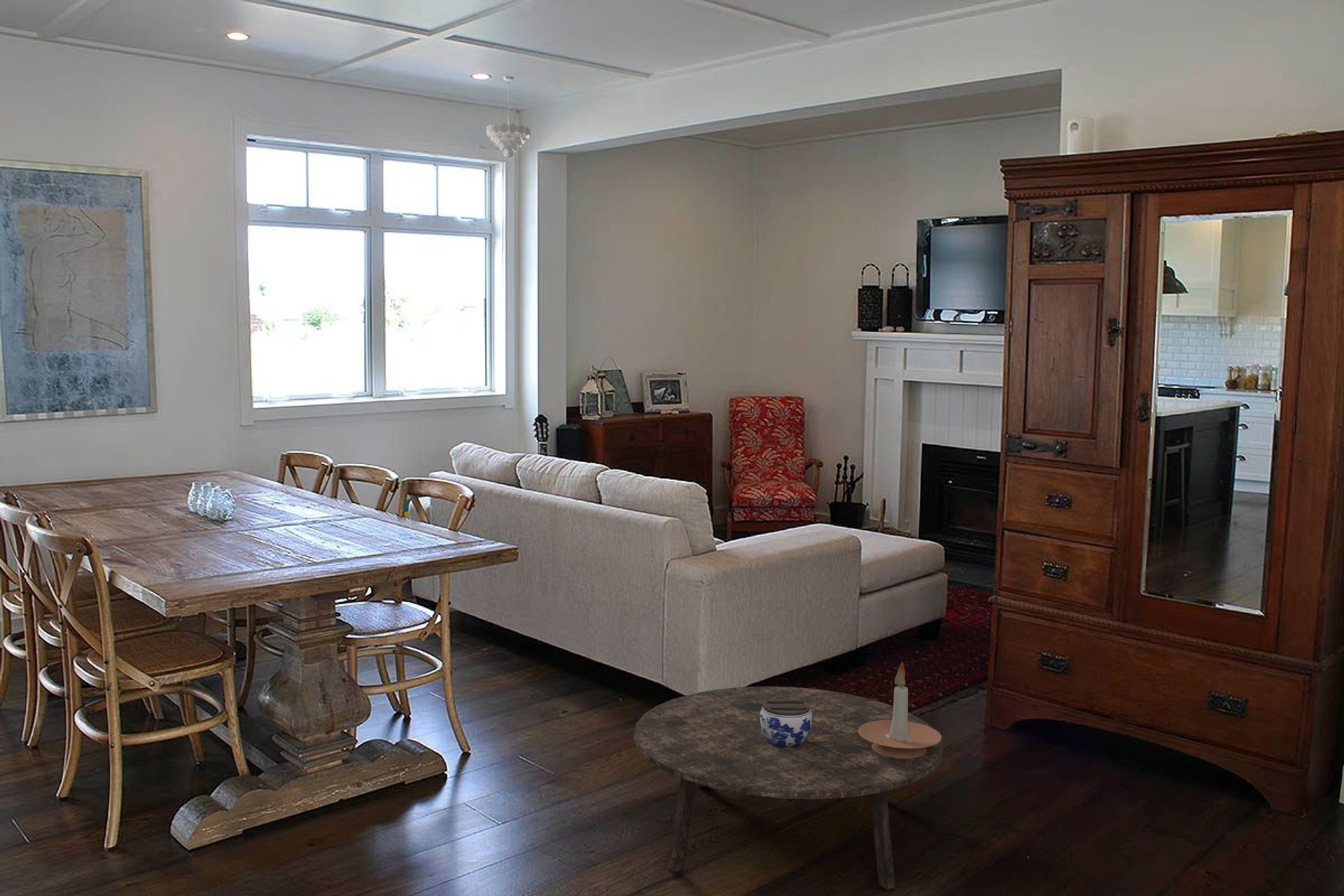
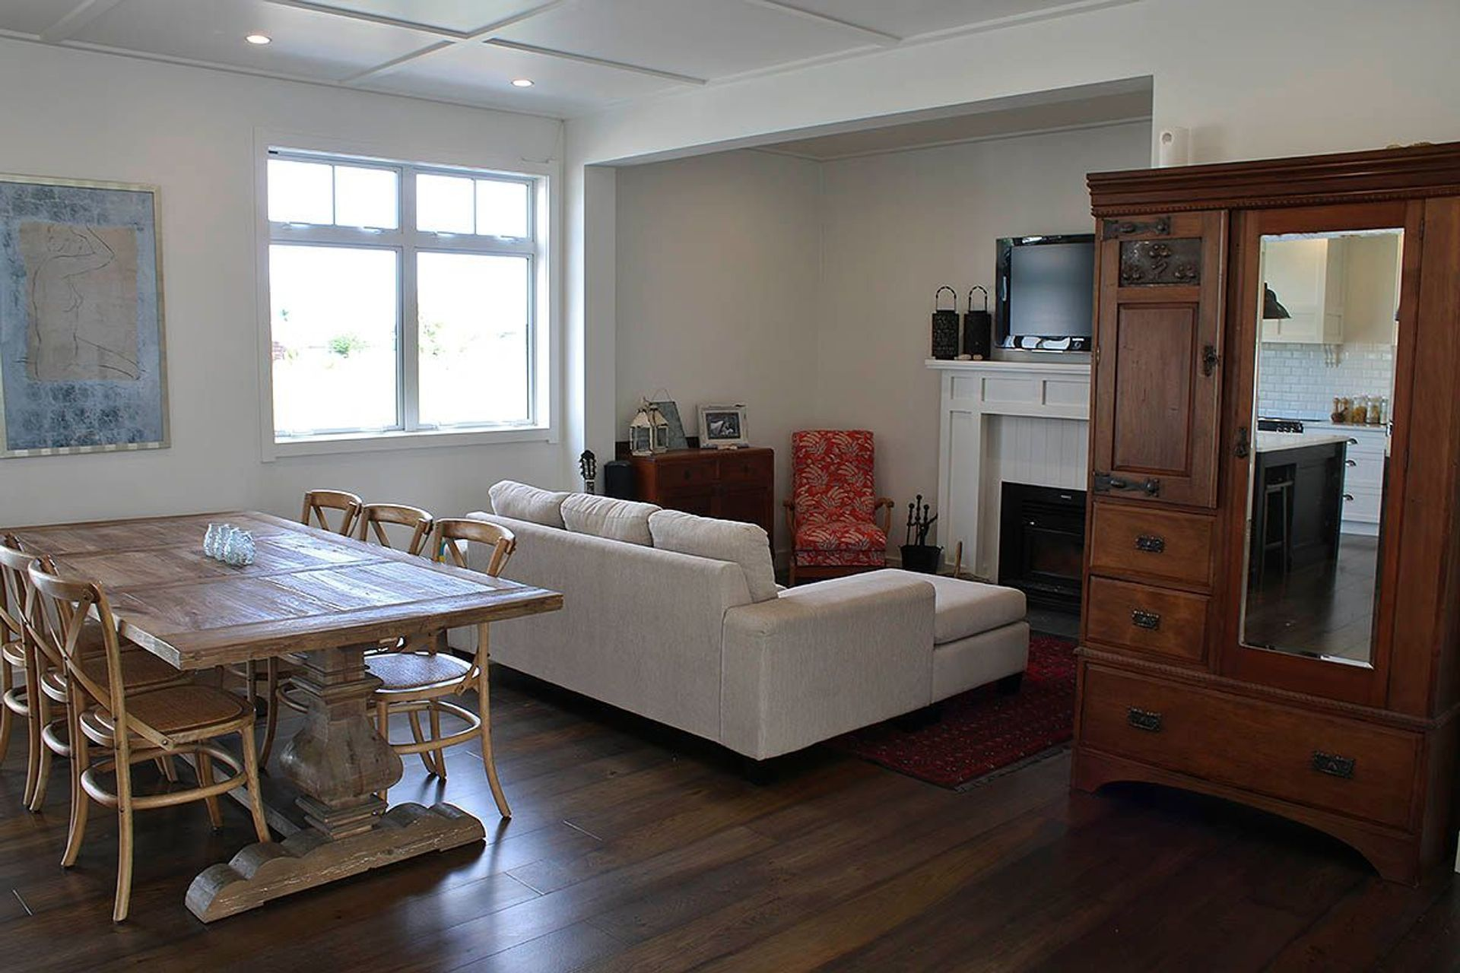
- jar (786, 722)
- candle holder (900, 704)
- coffee table (785, 782)
- pendant light (508, 117)
